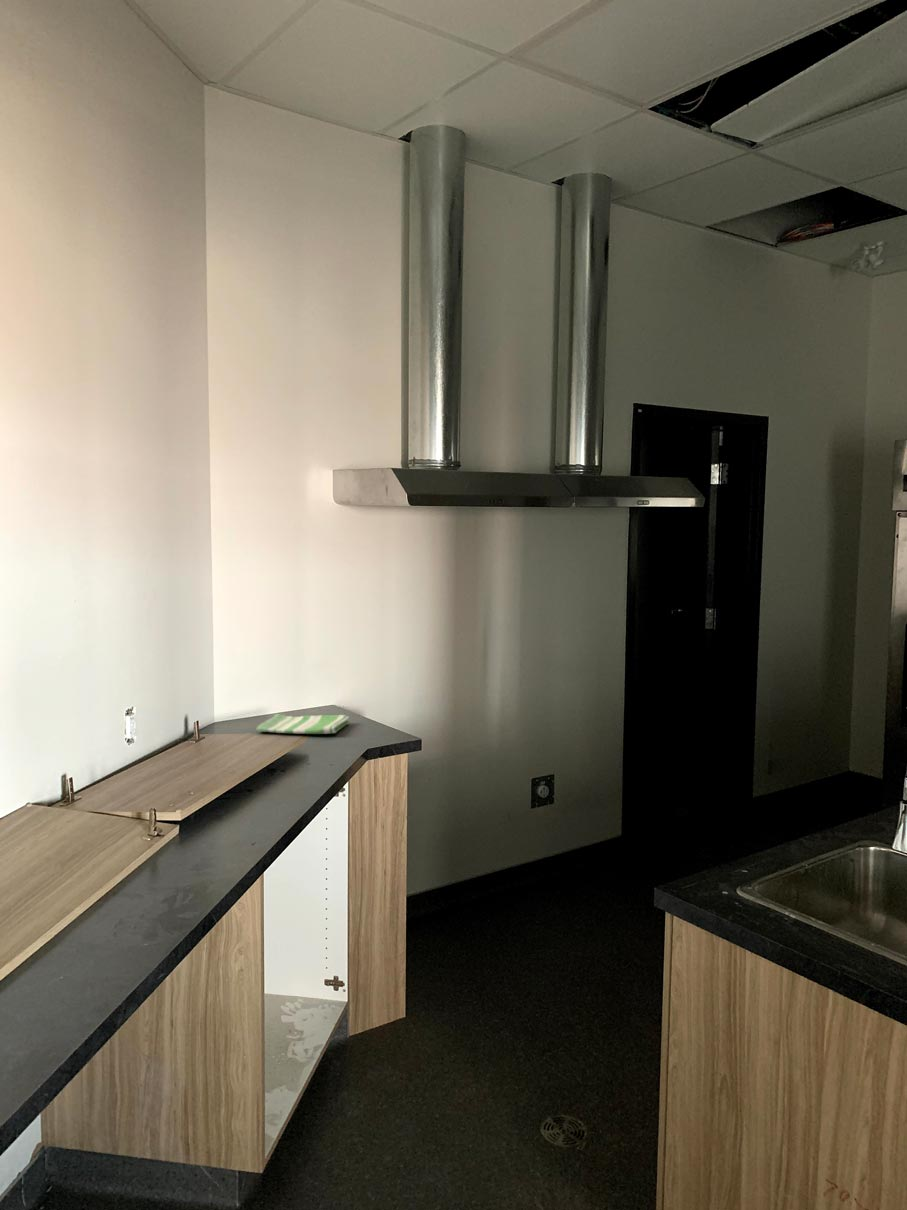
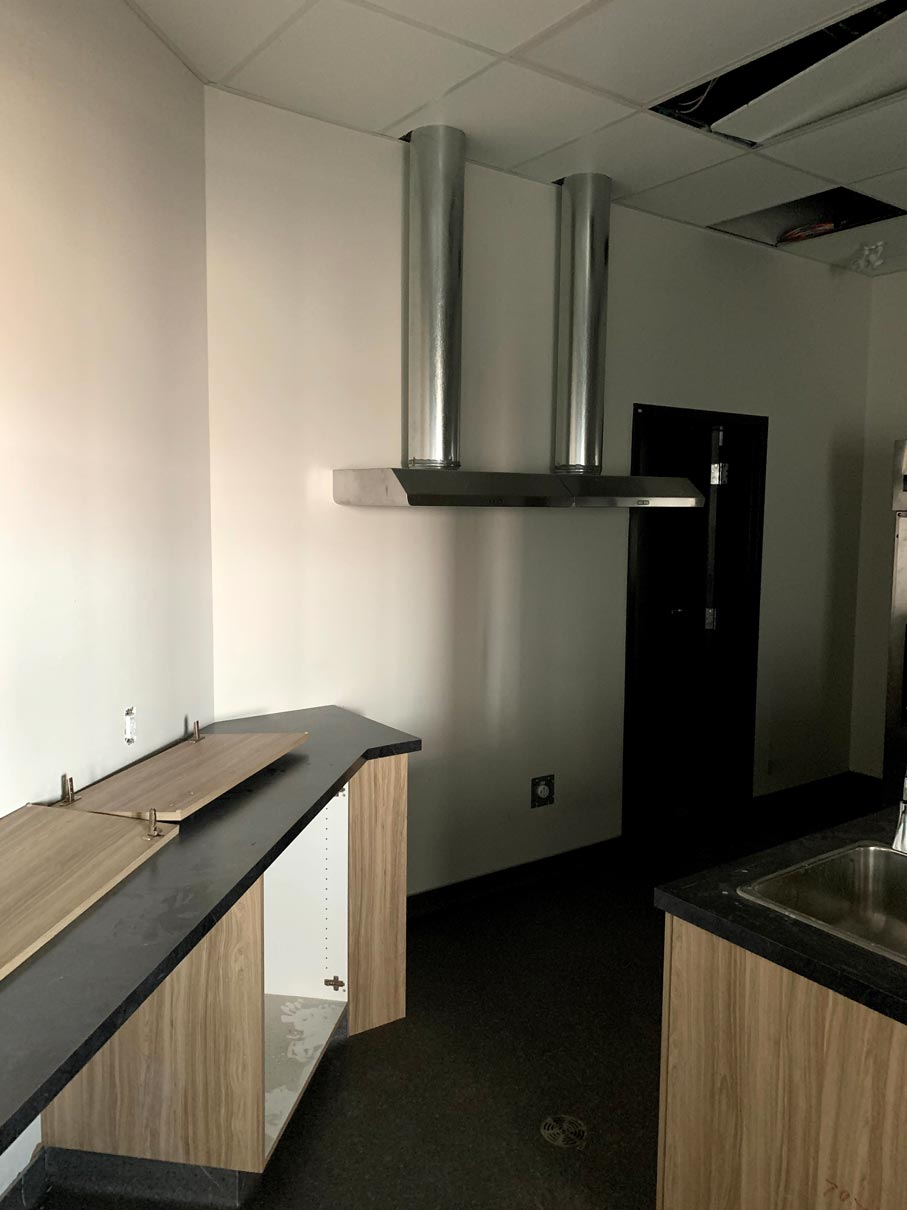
- dish towel (304, 723)
